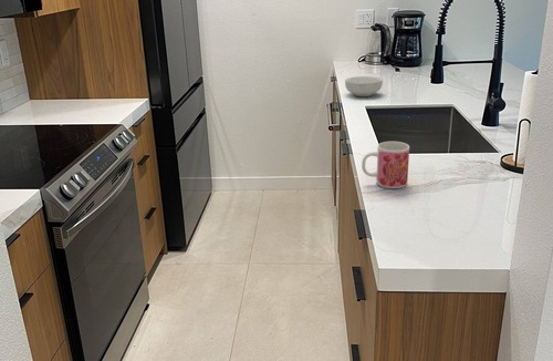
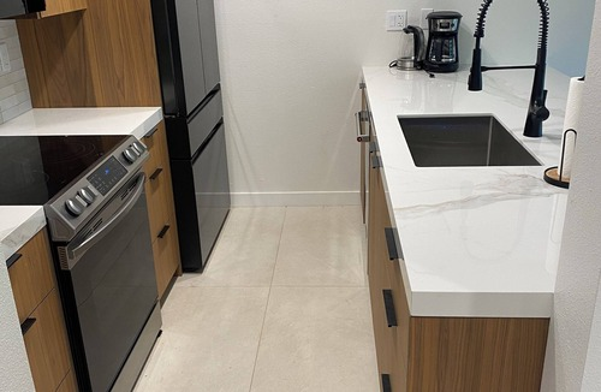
- cereal bowl (363, 86)
- mug (385, 164)
